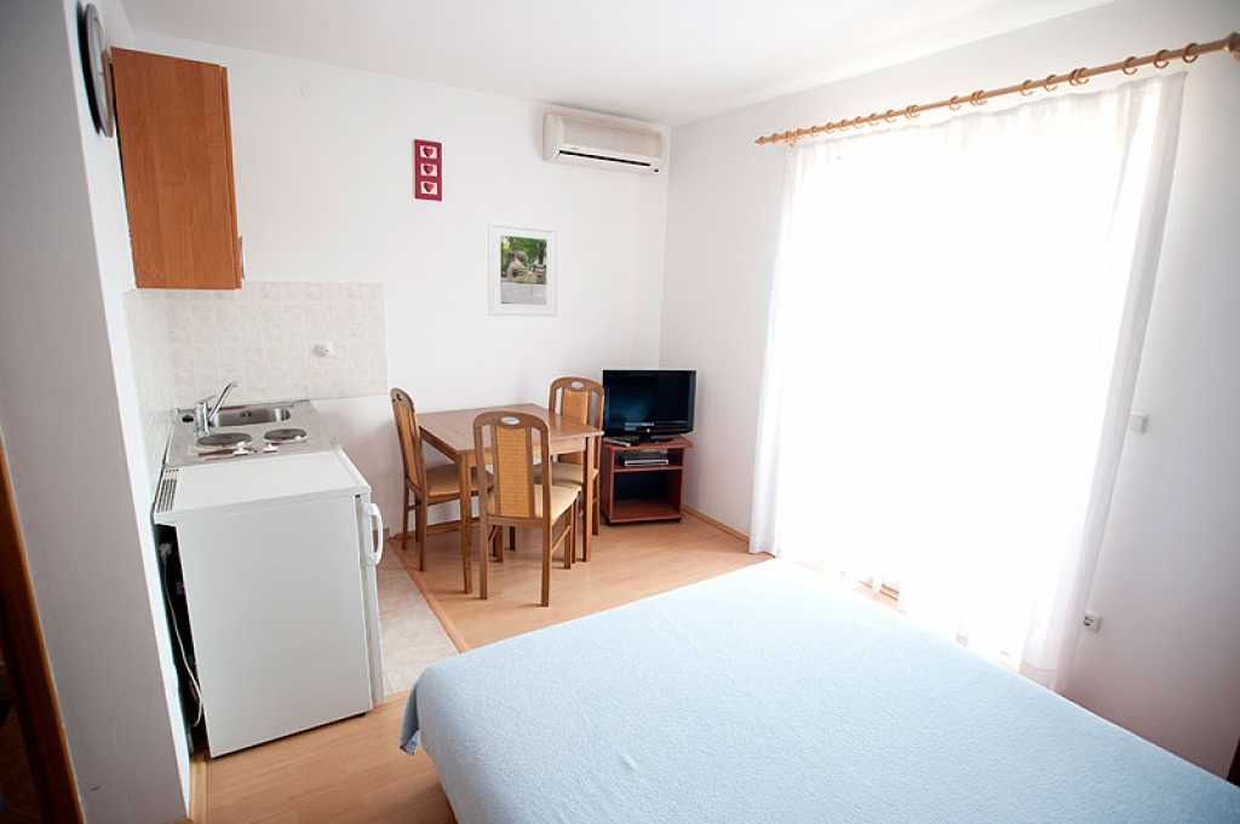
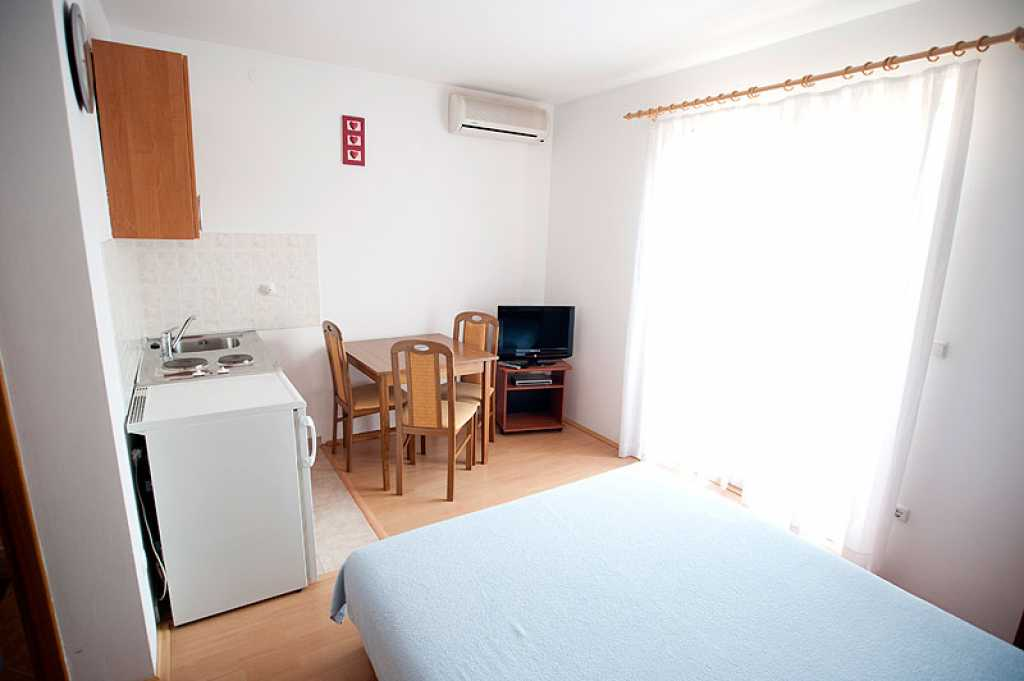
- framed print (523, 271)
